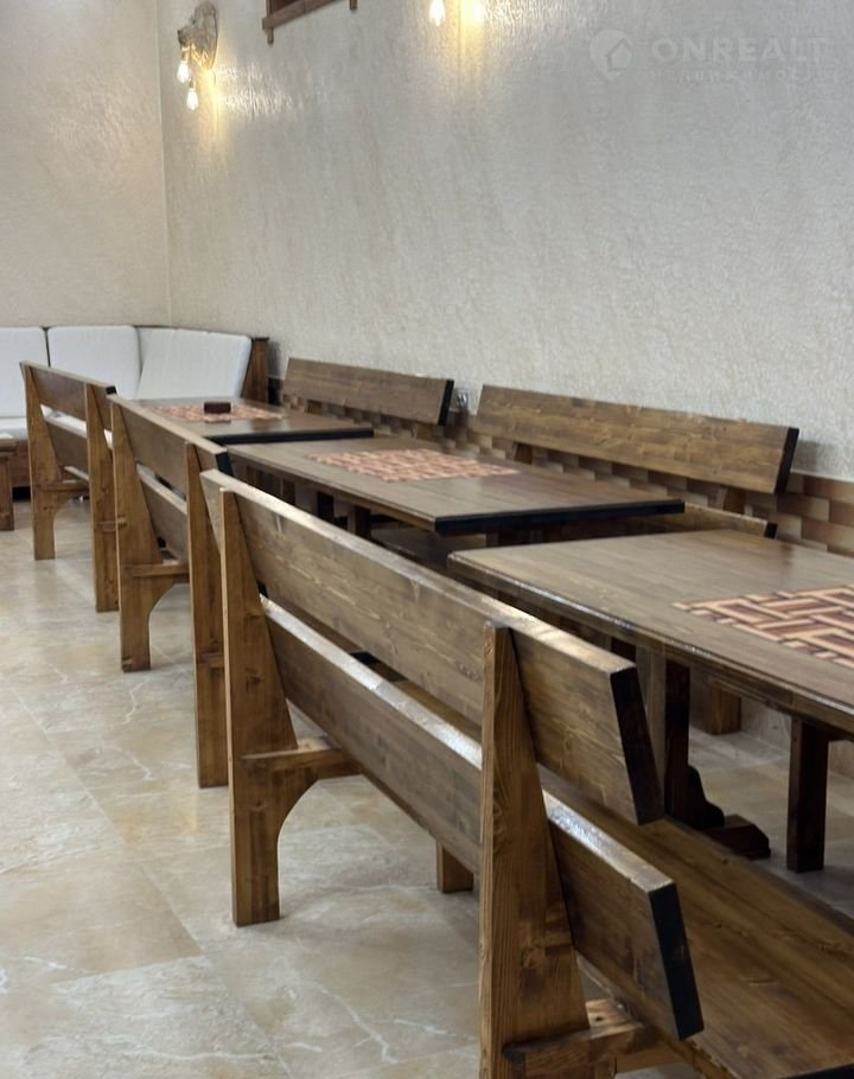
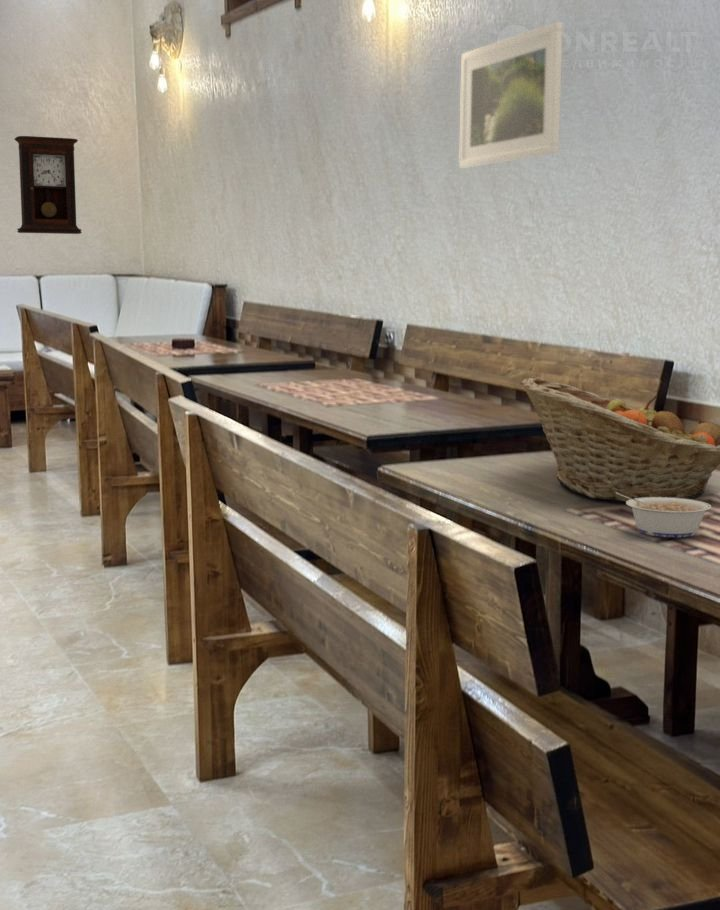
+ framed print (507, 100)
+ fruit basket (621, 434)
+ pendulum clock (48, 186)
+ legume (664, 515)
